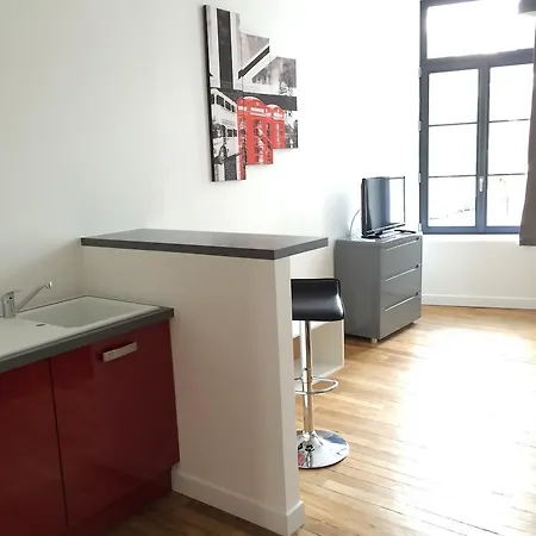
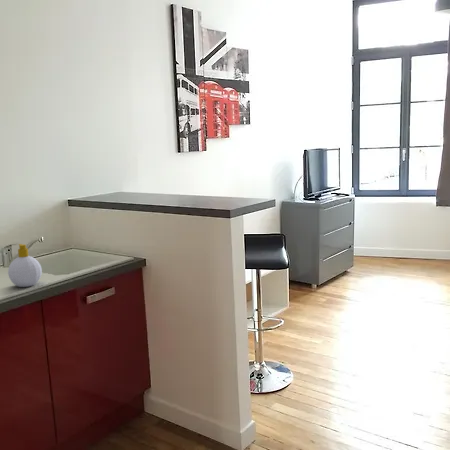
+ soap bottle (24, 265)
